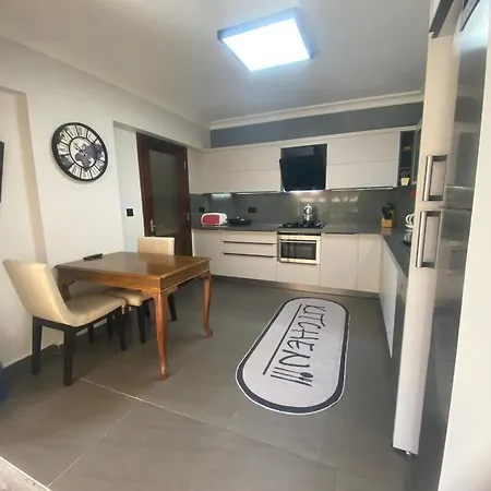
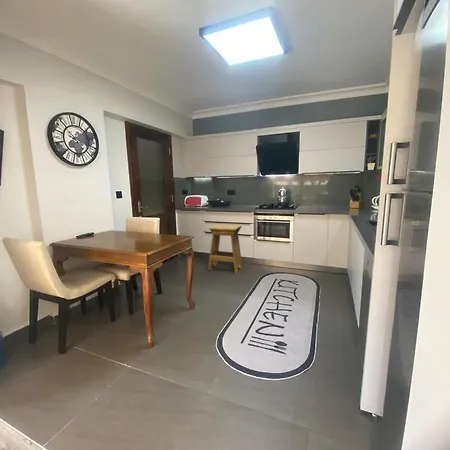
+ stool (223, 251)
